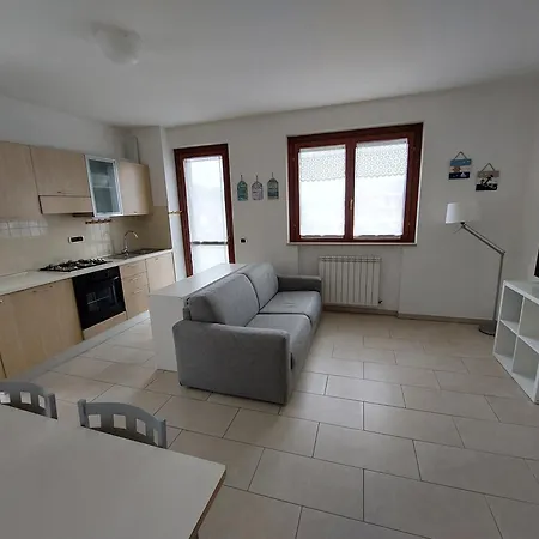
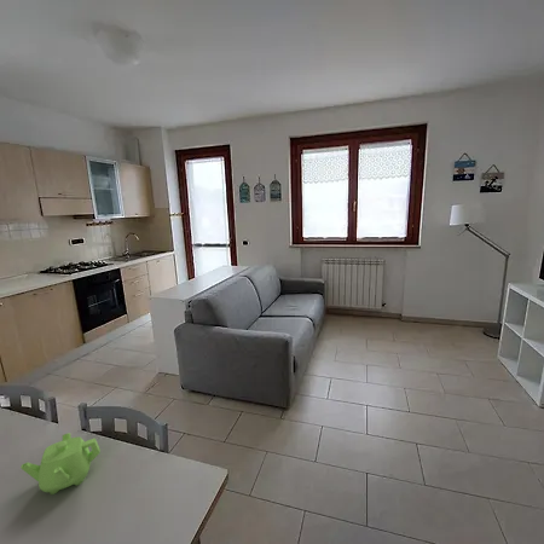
+ teapot (63, 462)
